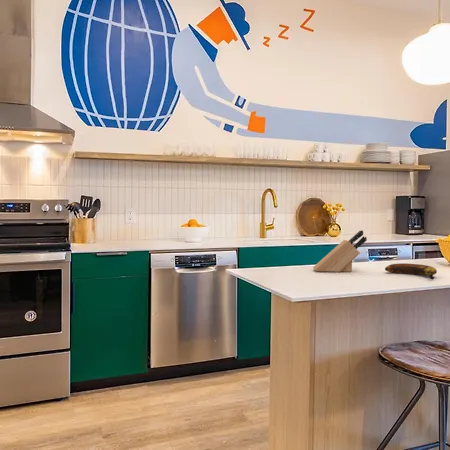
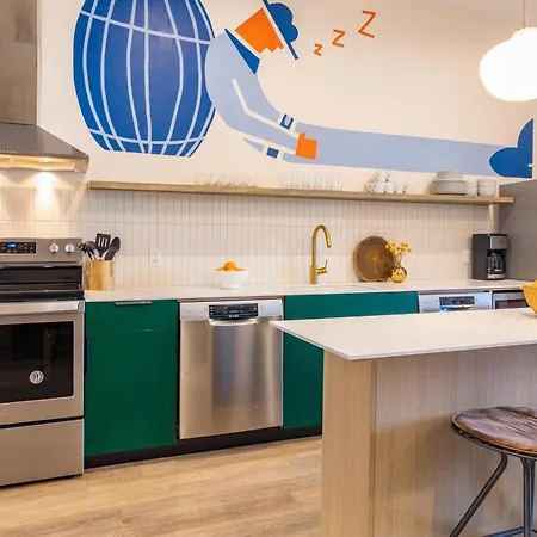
- banana (412, 270)
- knife block (339, 250)
